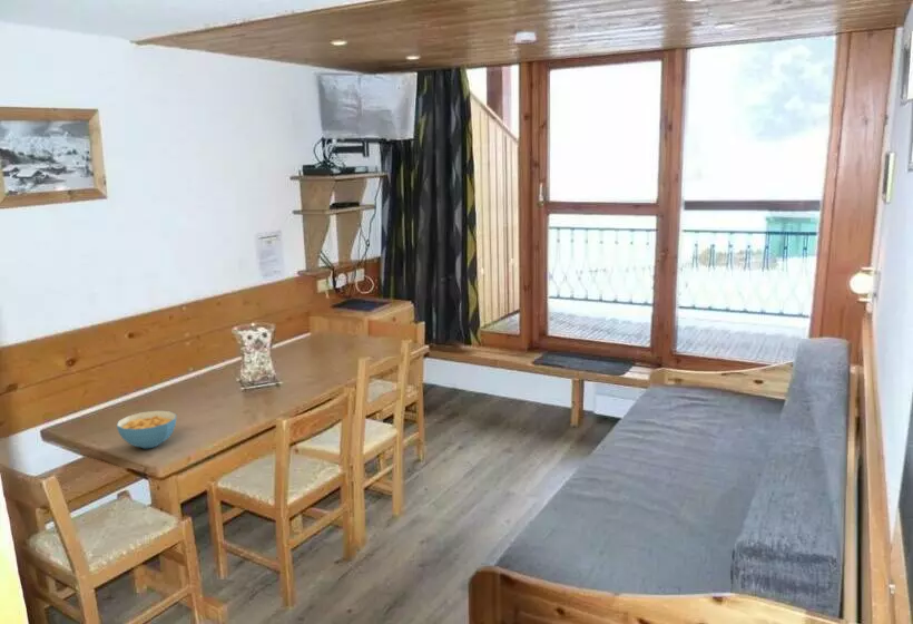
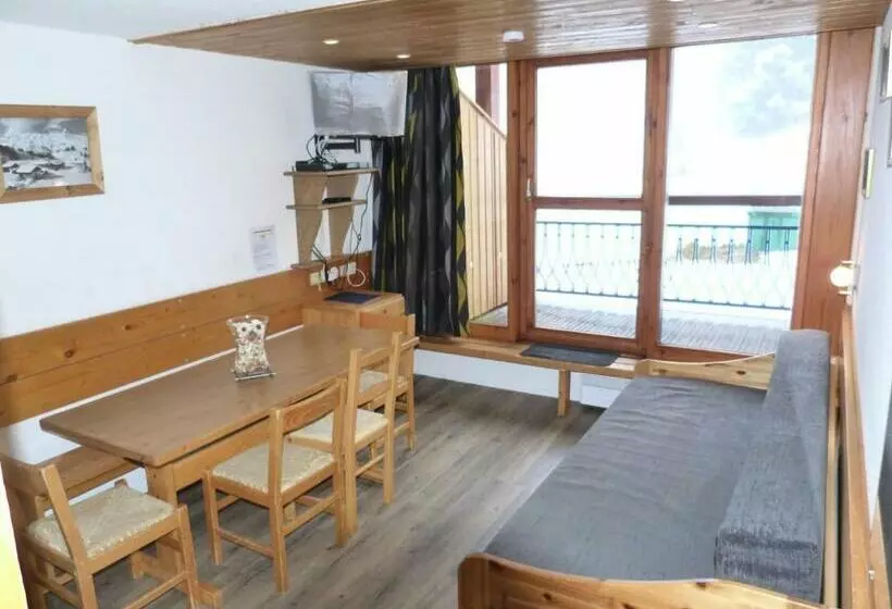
- cereal bowl (148, 432)
